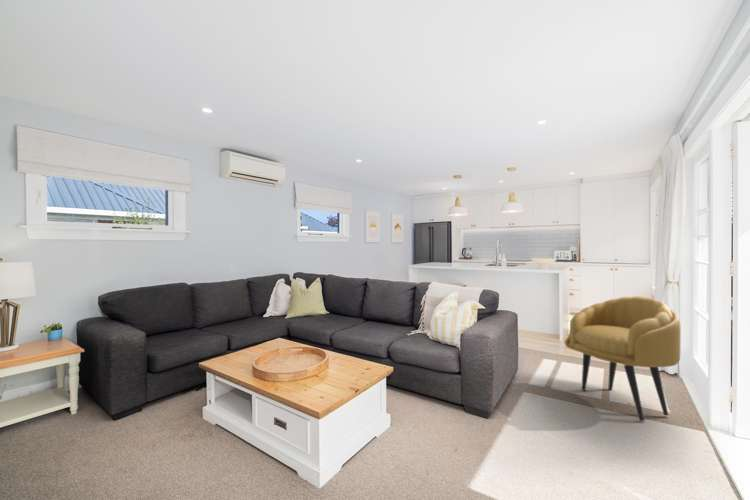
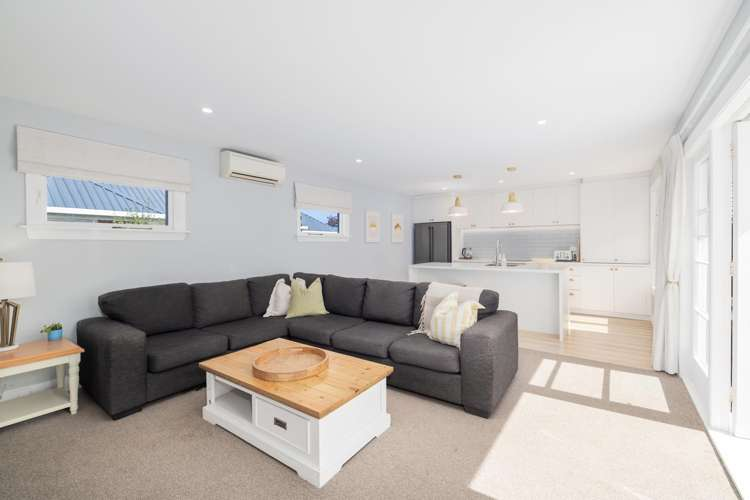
- armchair (619, 350)
